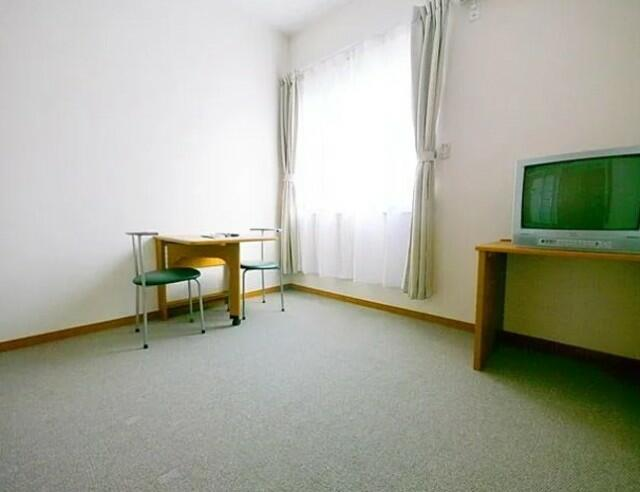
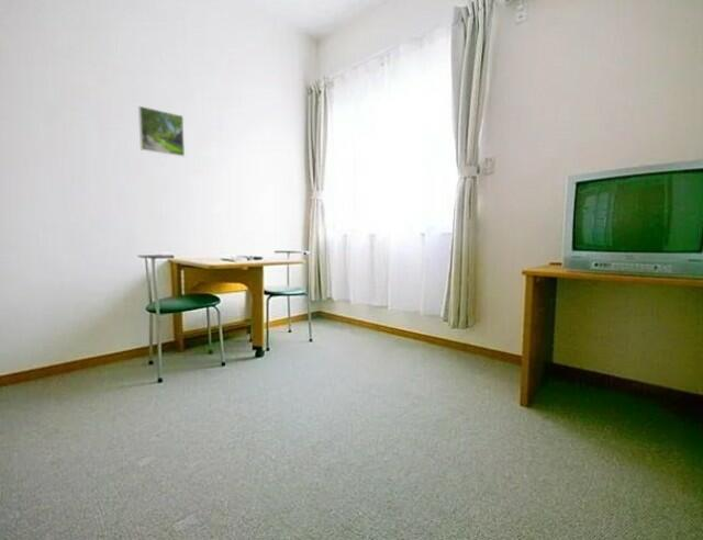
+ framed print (161, 132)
